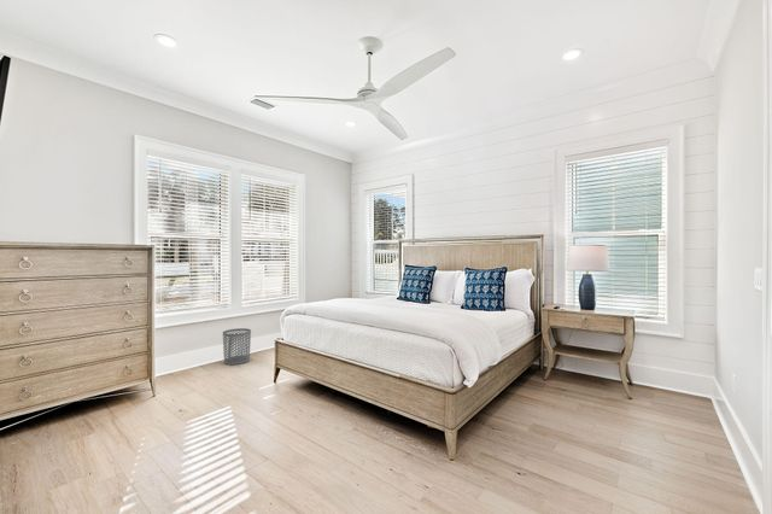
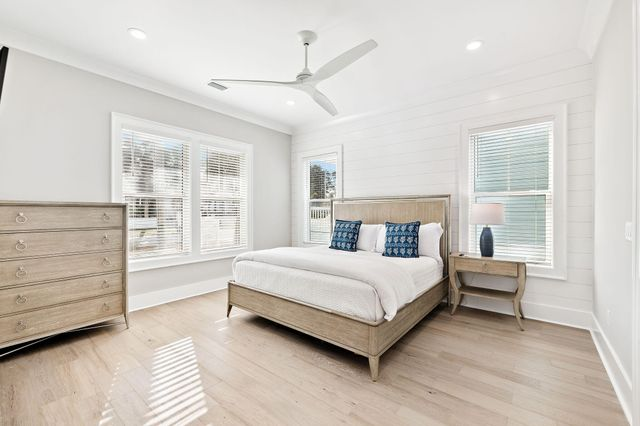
- waste bin (236, 345)
